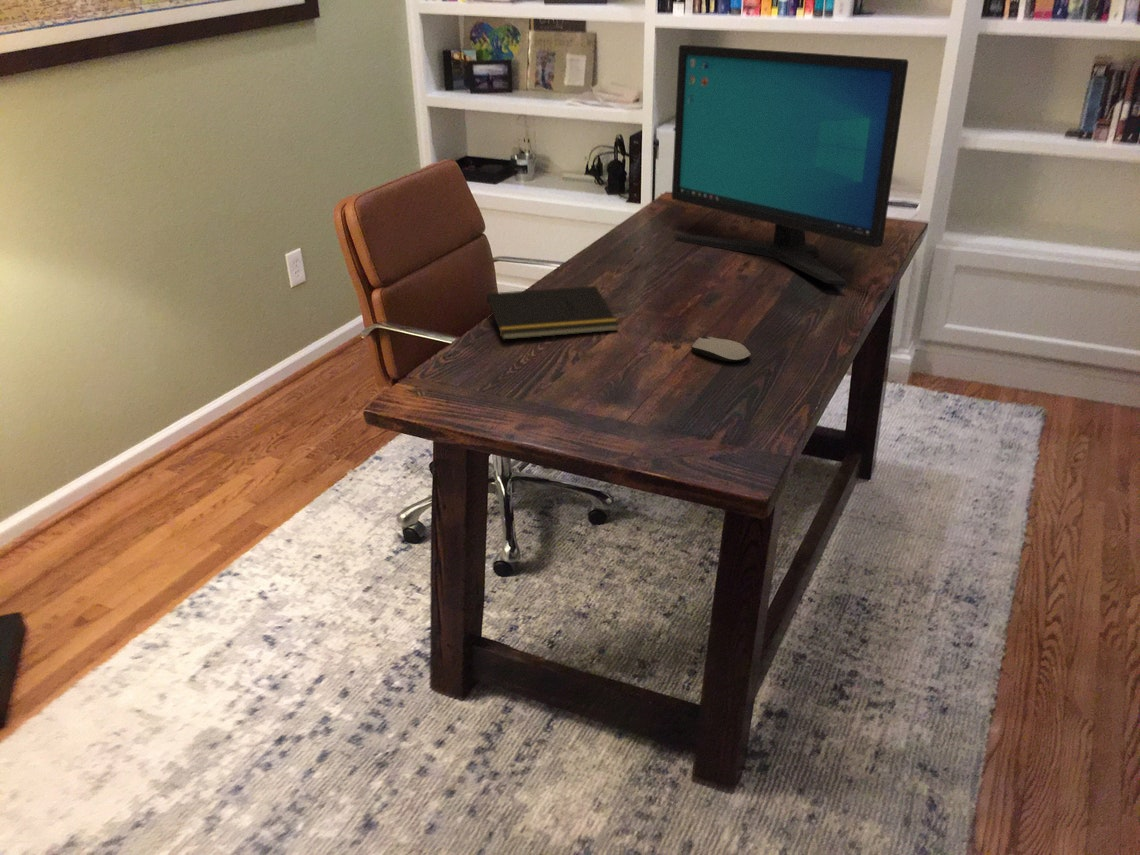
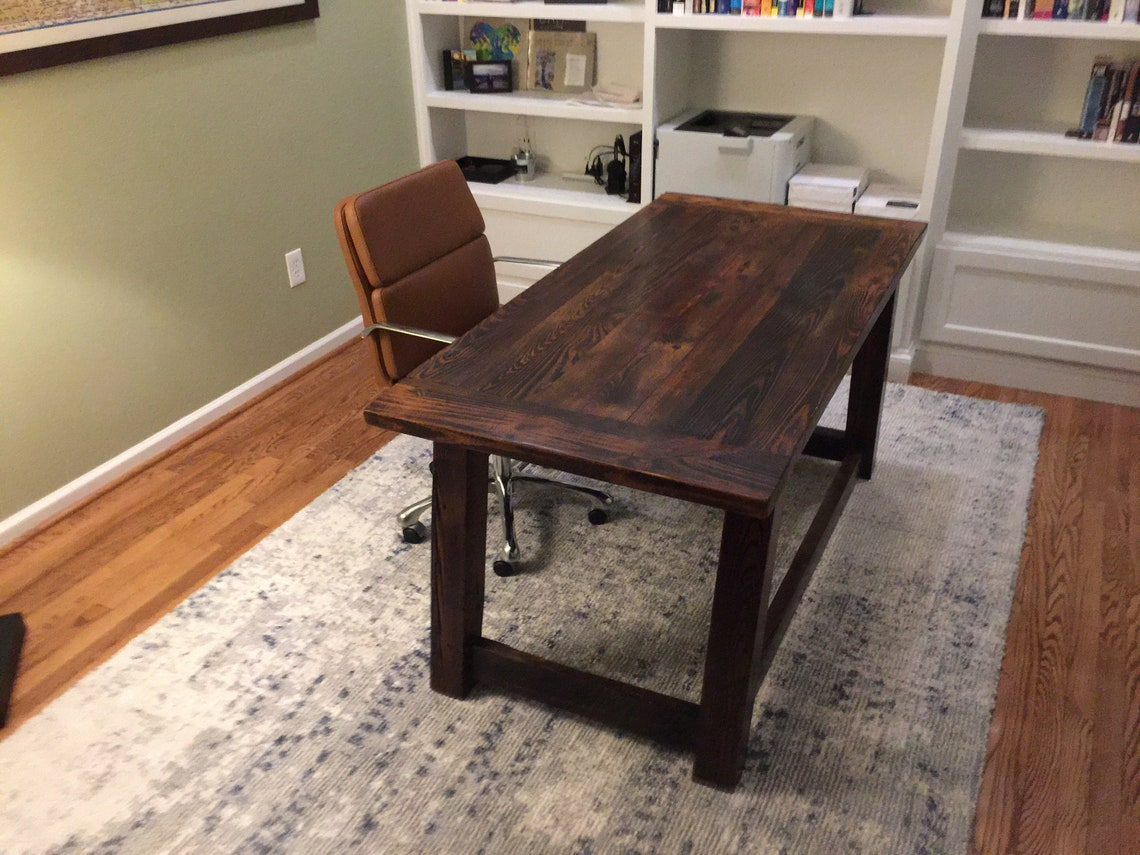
- computer mouse (721, 347)
- notepad (551, 311)
- computer monitor (786, 157)
